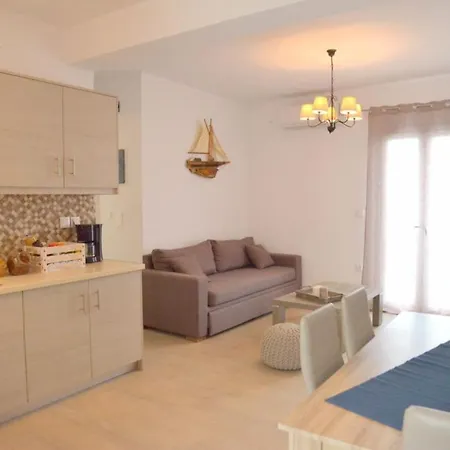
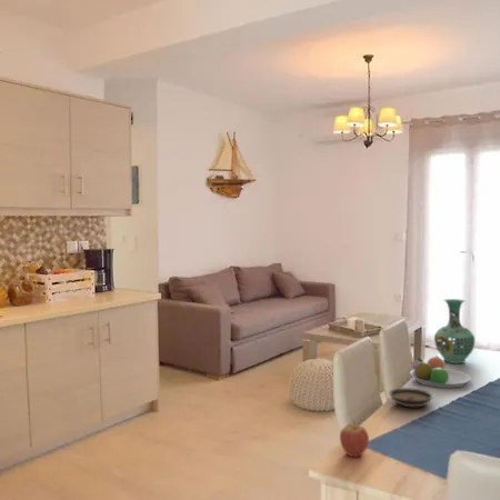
+ vase (454, 330)
+ saucer (410, 399)
+ fruit (353, 438)
+ fruit bowl (438, 370)
